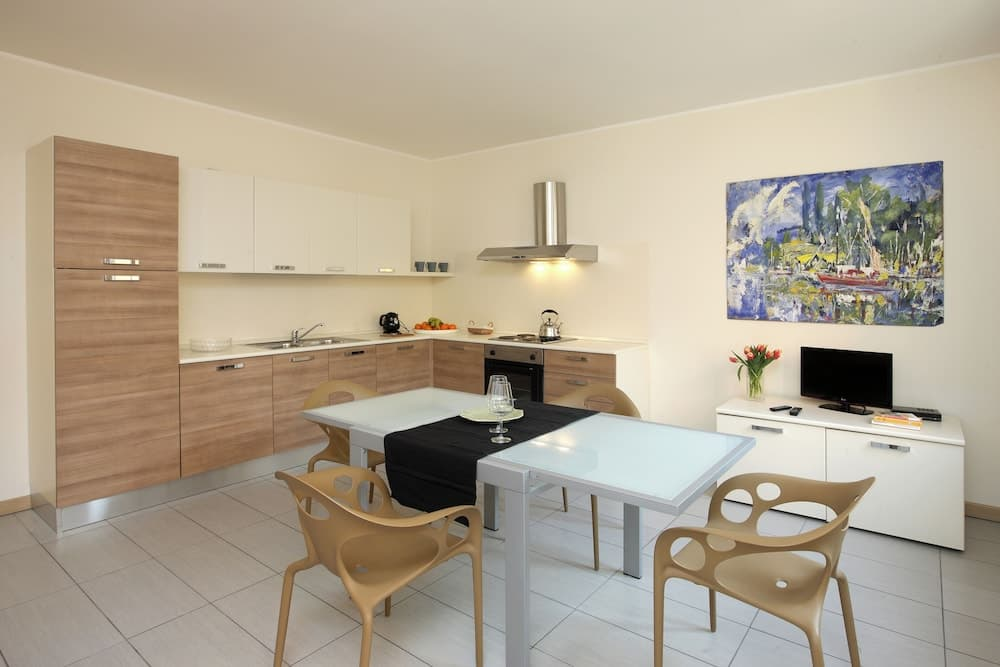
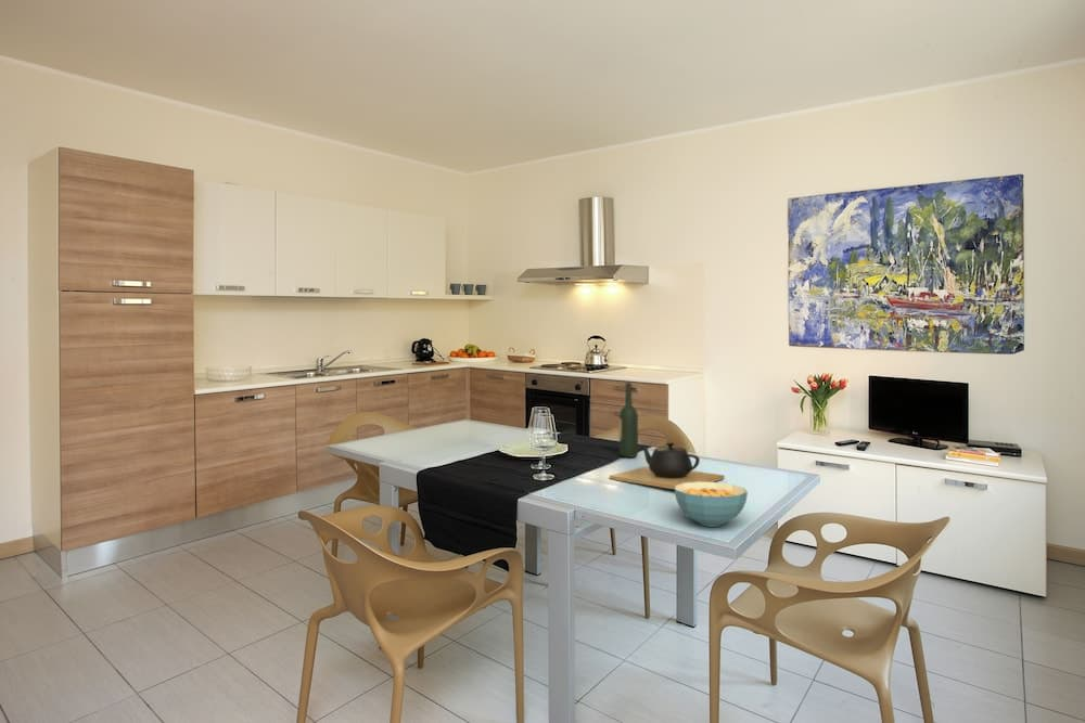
+ wine bottle (628, 419)
+ cereal bowl (710, 506)
+ teapot (666, 460)
